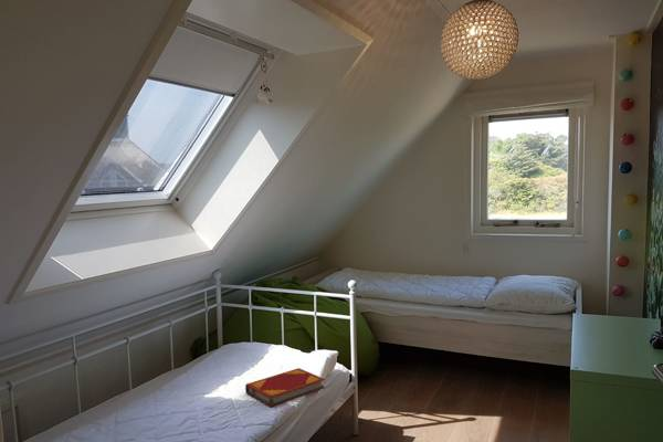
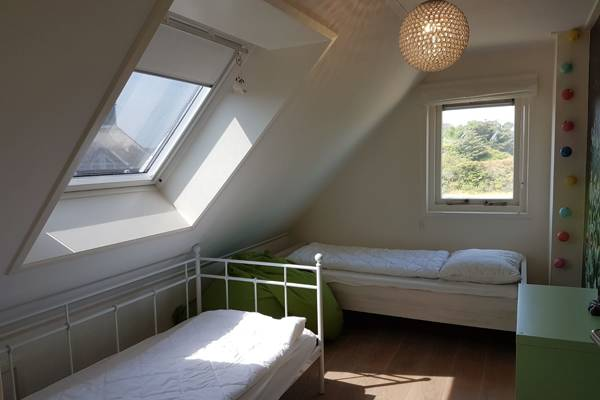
- hardback book (285, 386)
